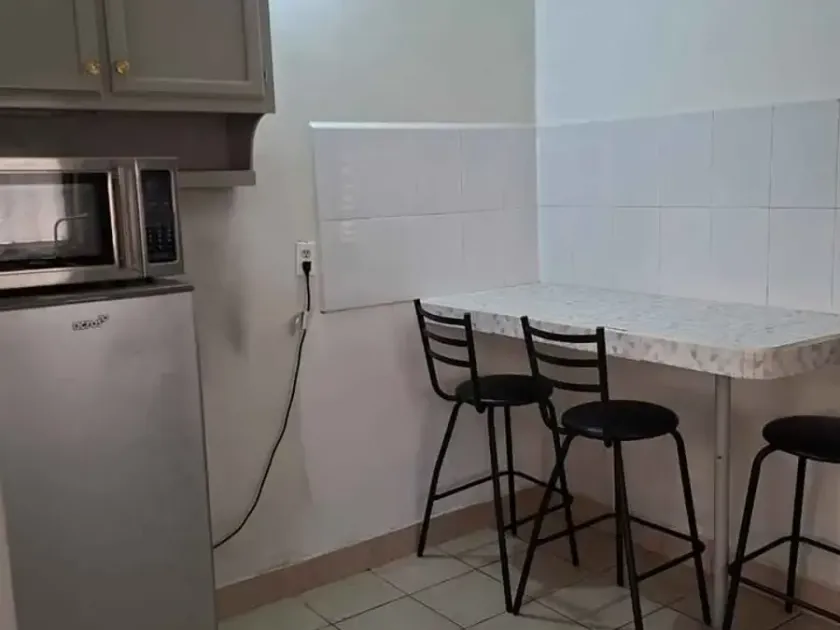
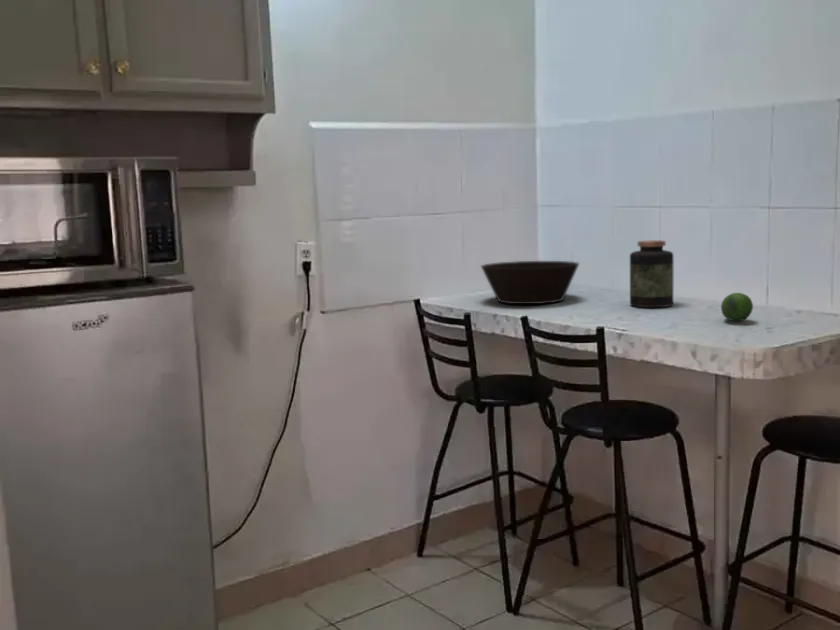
+ bowl (530, 282)
+ jar (651, 273)
+ fruit (734, 306)
